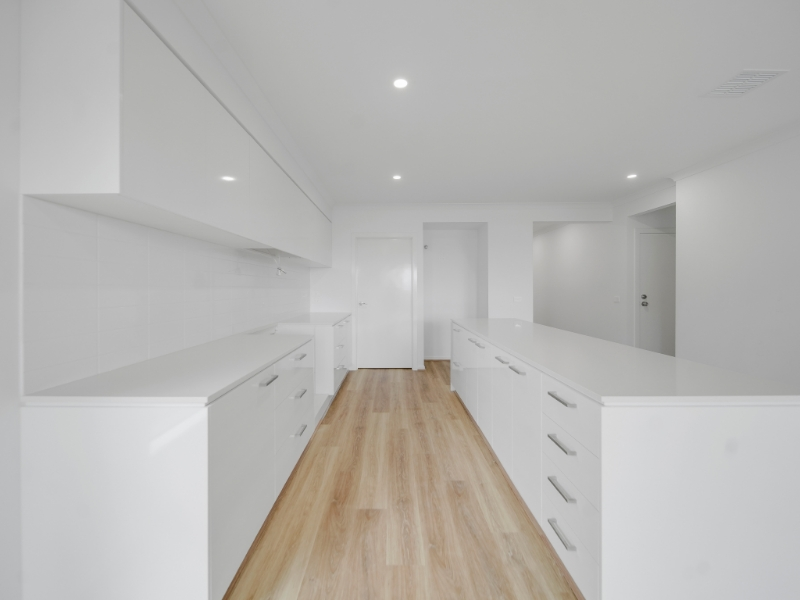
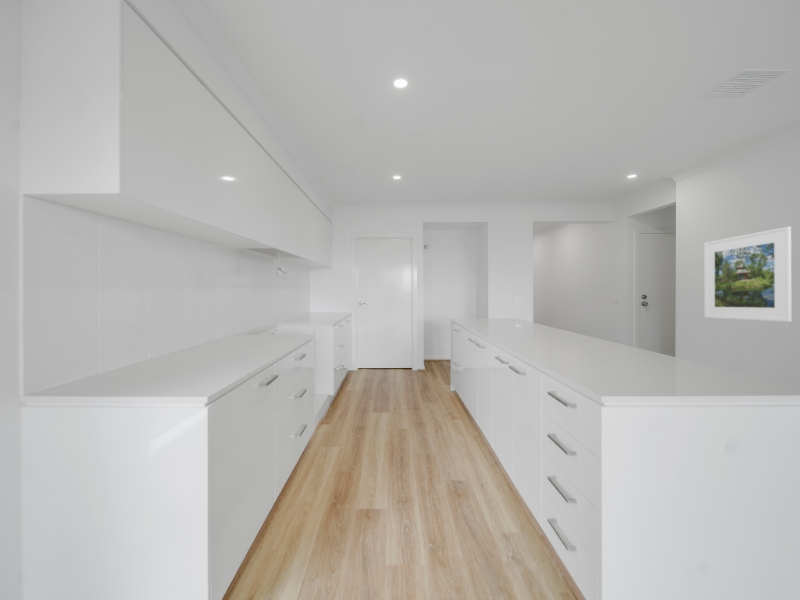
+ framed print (742, 277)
